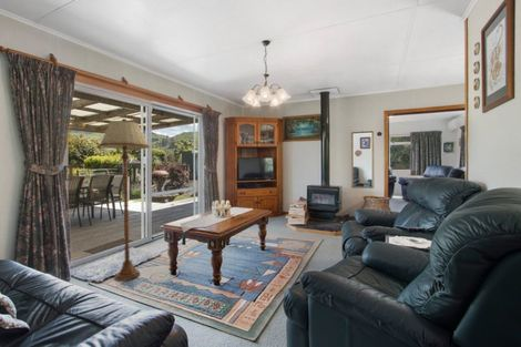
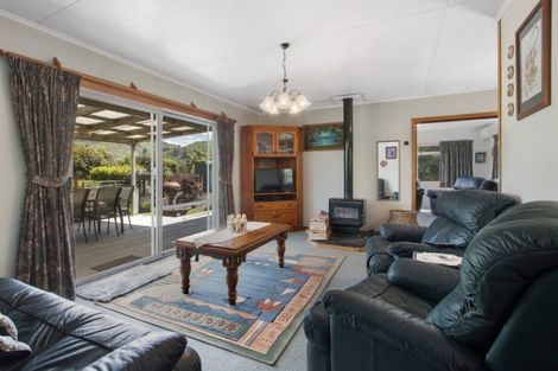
- floor lamp (126, 197)
